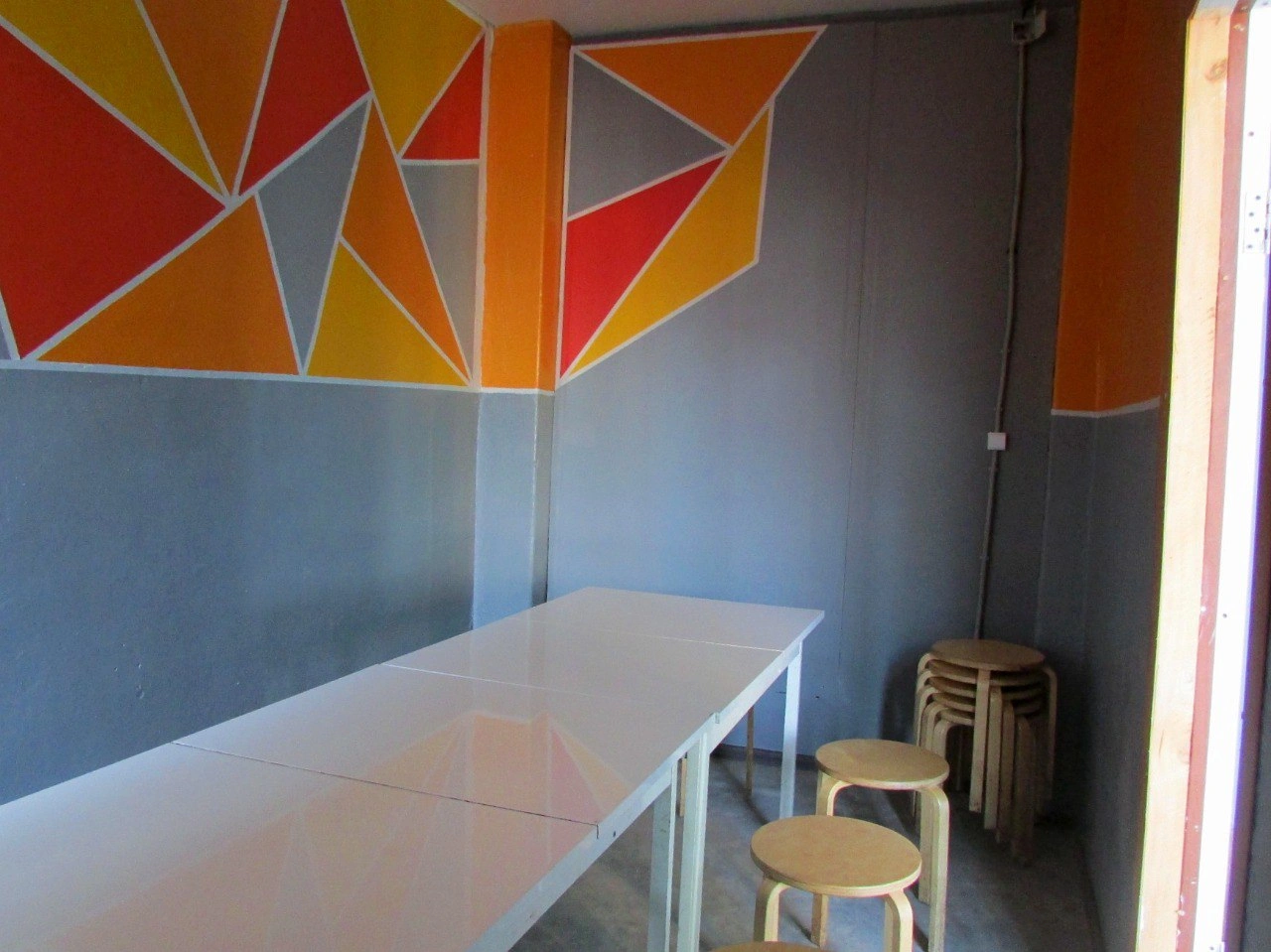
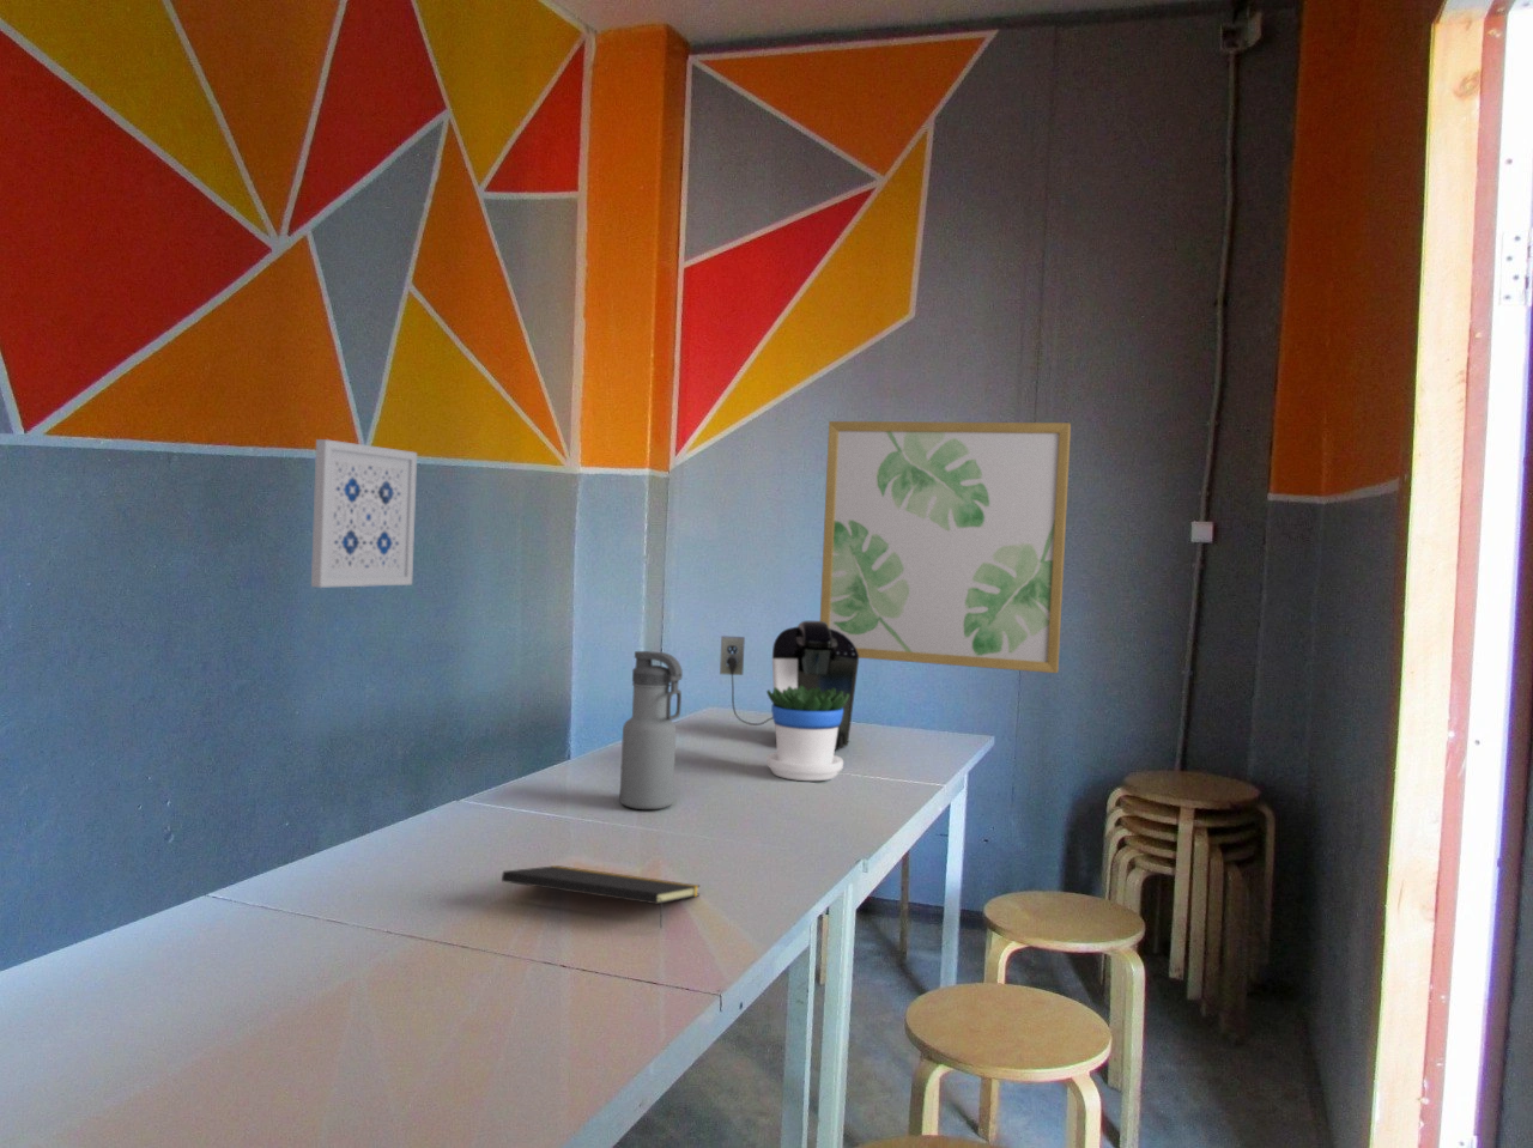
+ wall art (940, 543)
+ notepad (603, 884)
+ flowerpot (806, 733)
+ coffee maker (788, 680)
+ wall art (367, 516)
+ water bottle (650, 728)
